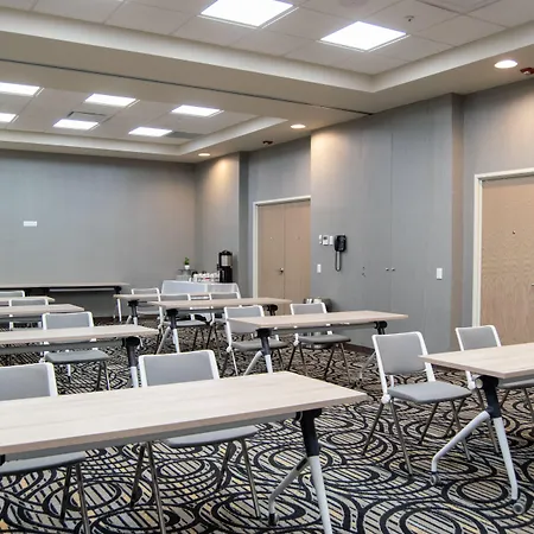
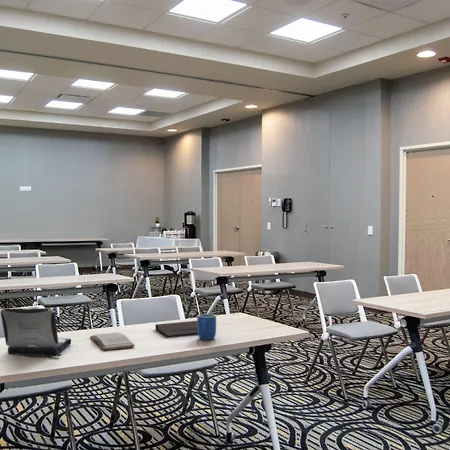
+ laptop (38, 327)
+ notebook (182, 328)
+ book (111, 339)
+ mug (206, 327)
